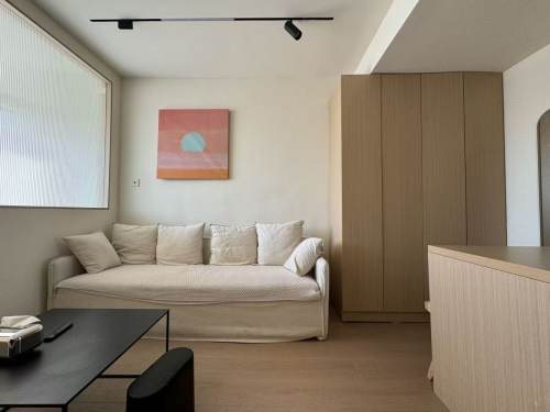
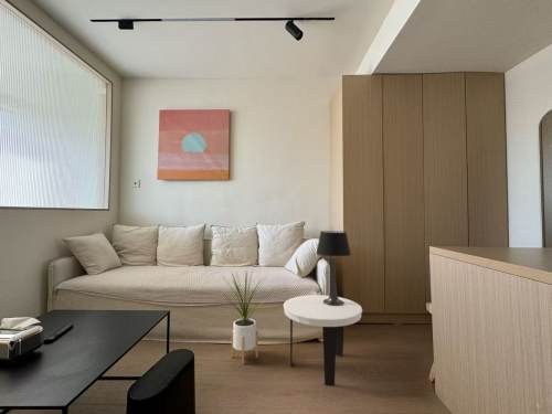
+ side table (322, 333)
+ house plant (245, 310)
+ table lamp (333, 266)
